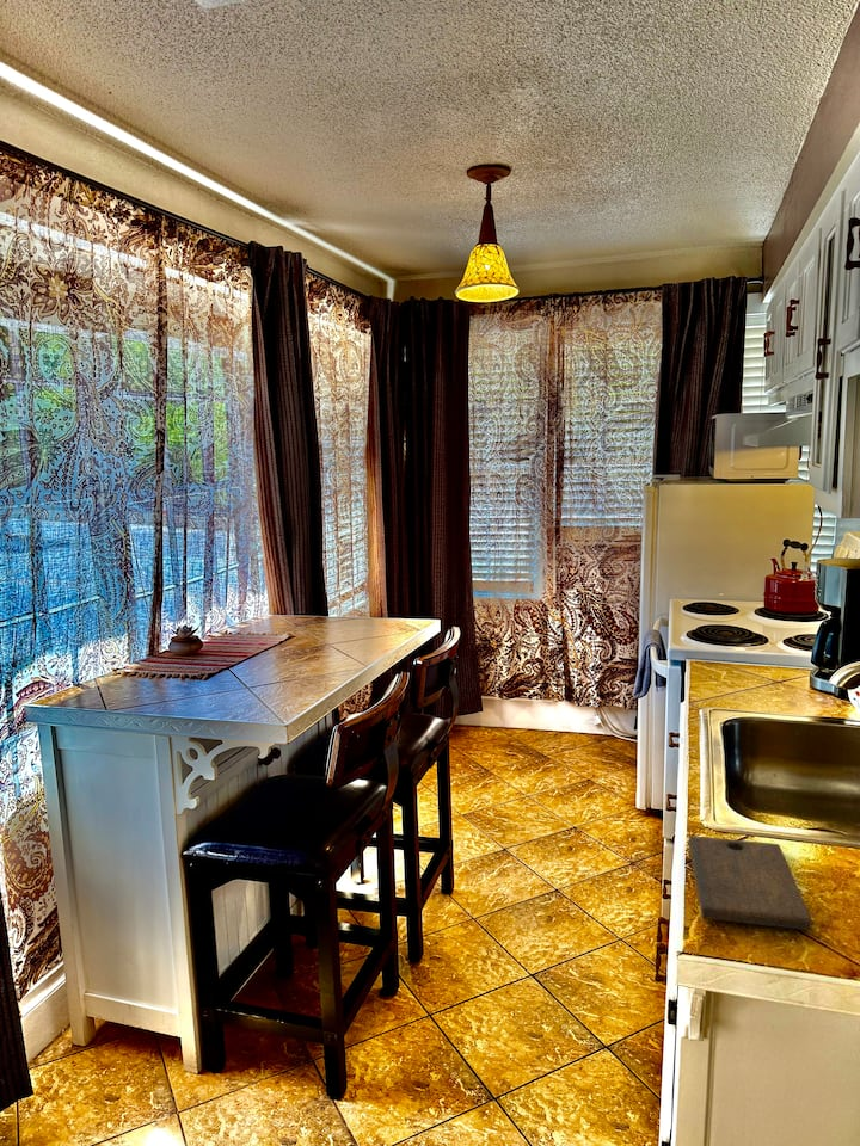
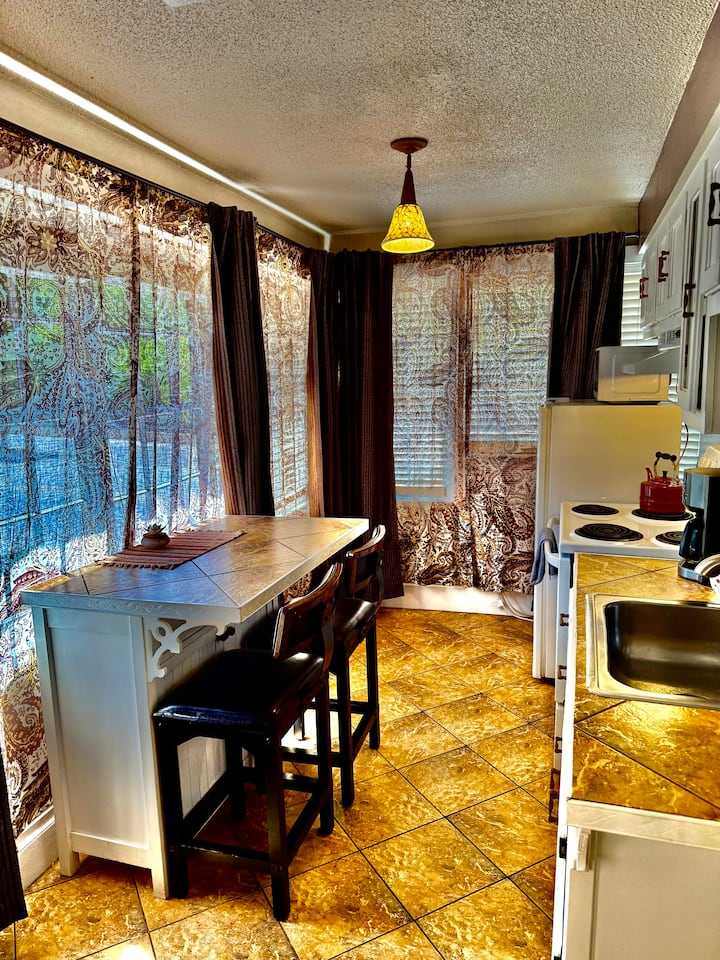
- cutting board (743, 877)
